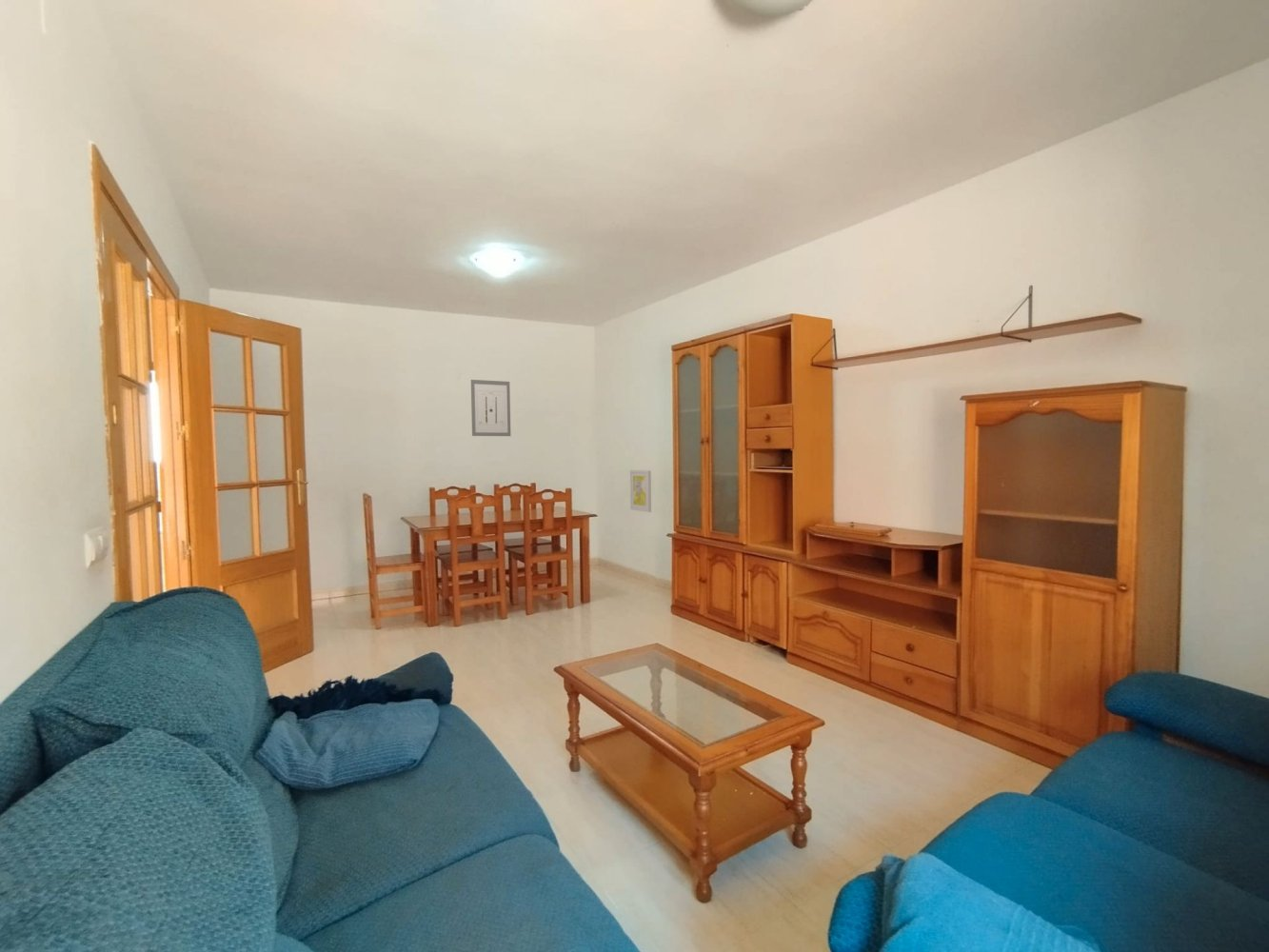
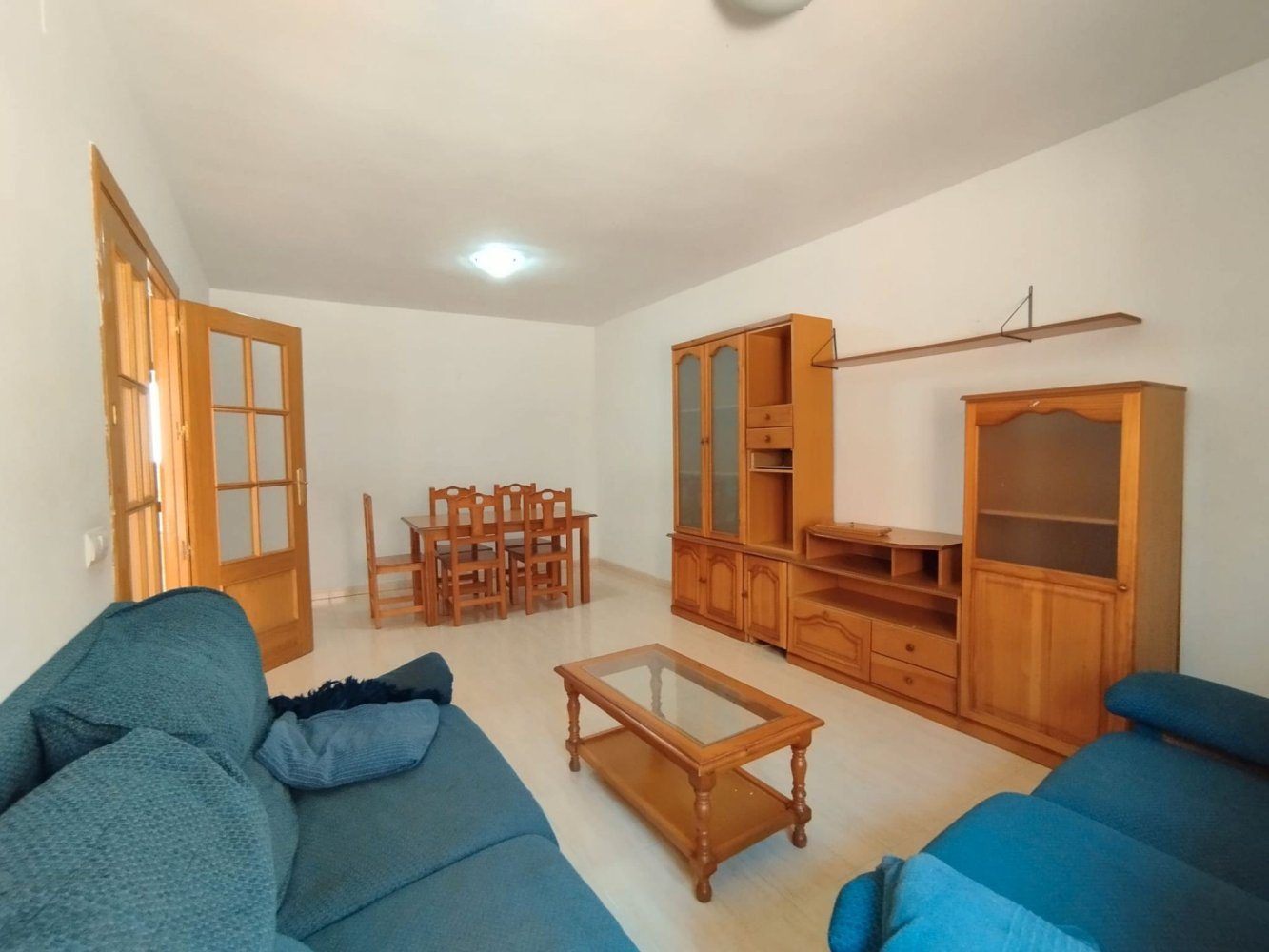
- wall art (490, 408)
- wall art (640, 490)
